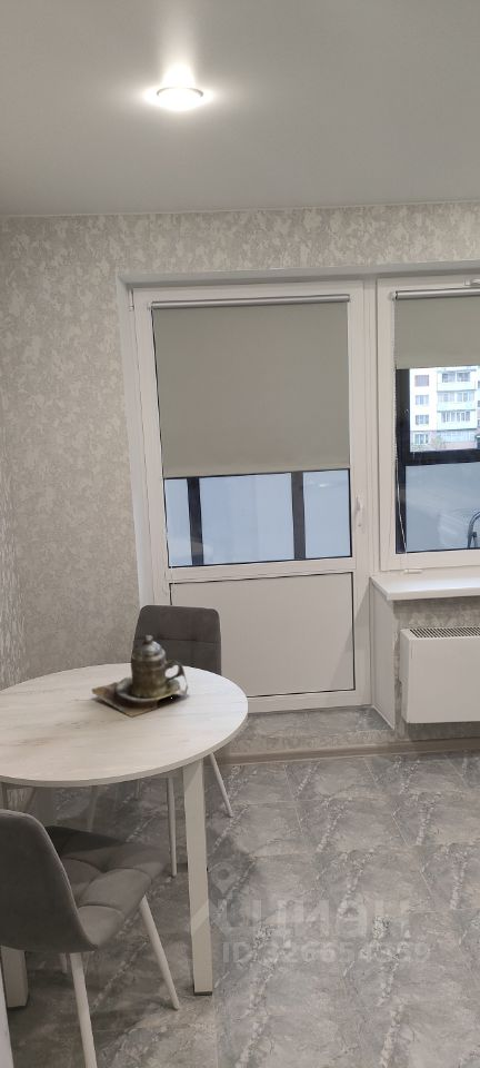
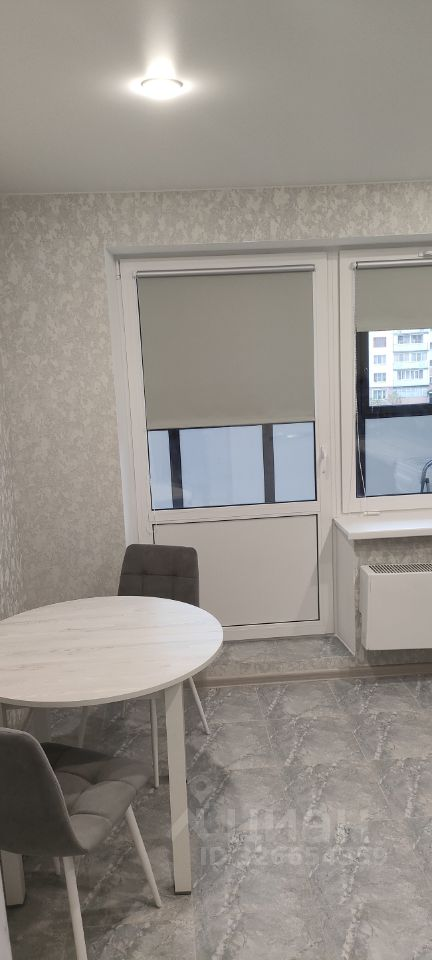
- teapot (140, 666)
